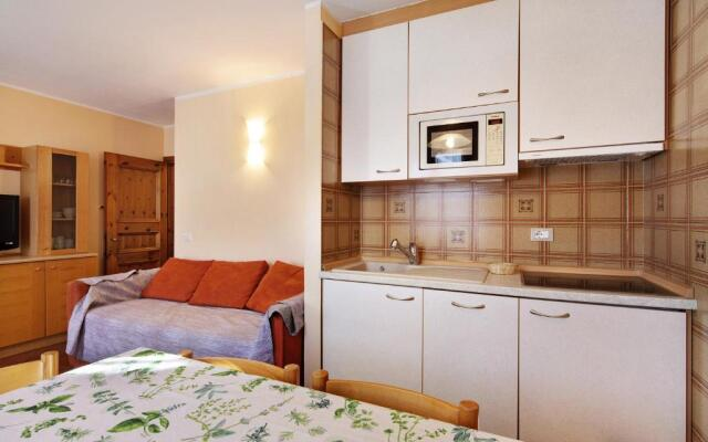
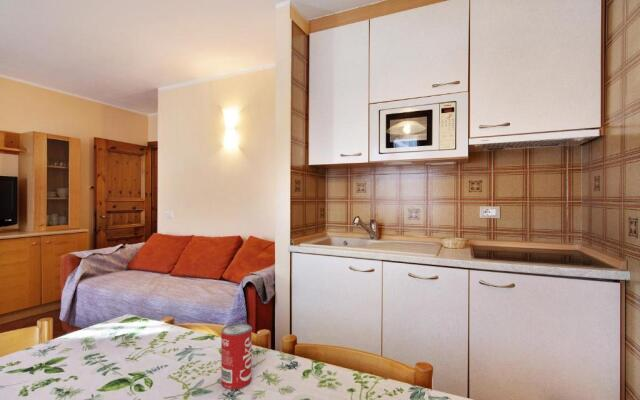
+ beverage can (236, 354)
